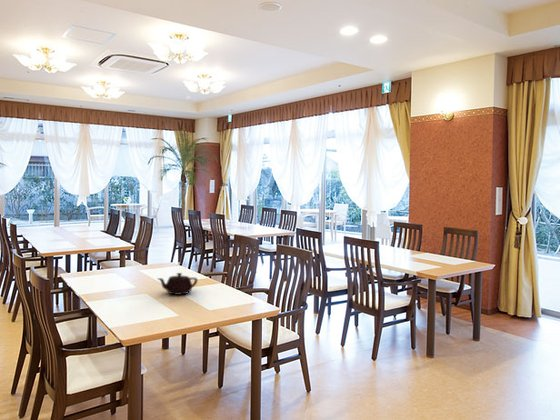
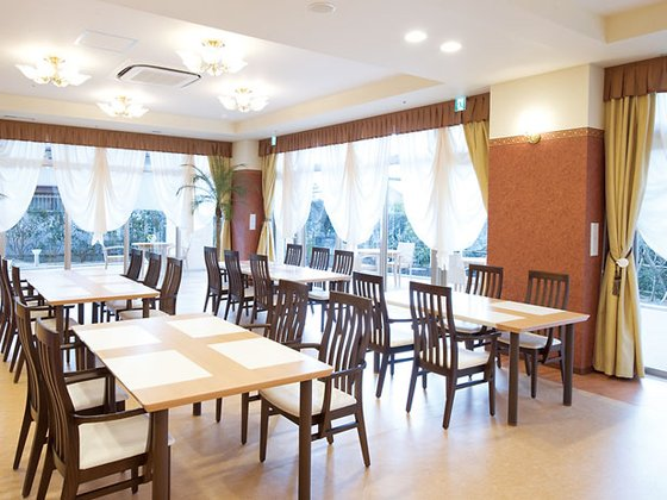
- teapot (177, 283)
